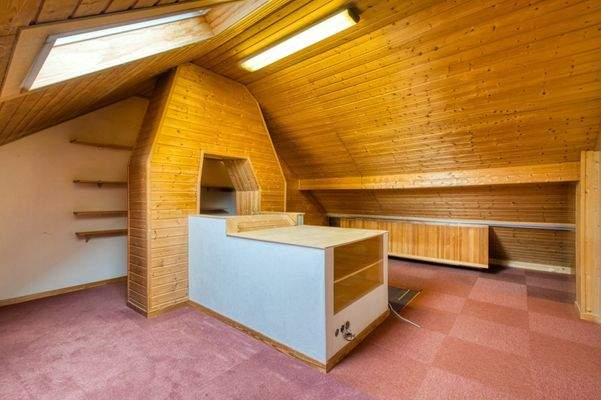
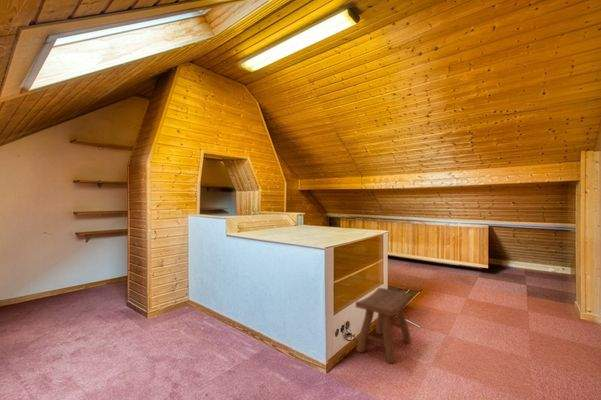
+ stool (384, 321)
